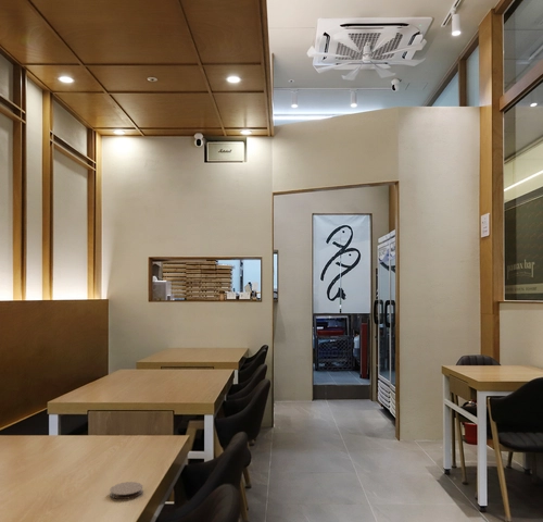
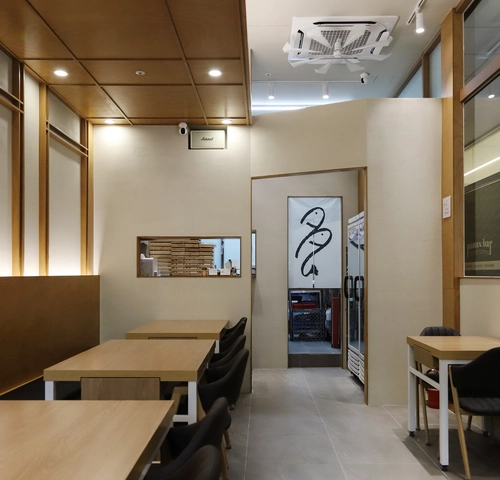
- coaster (126, 489)
